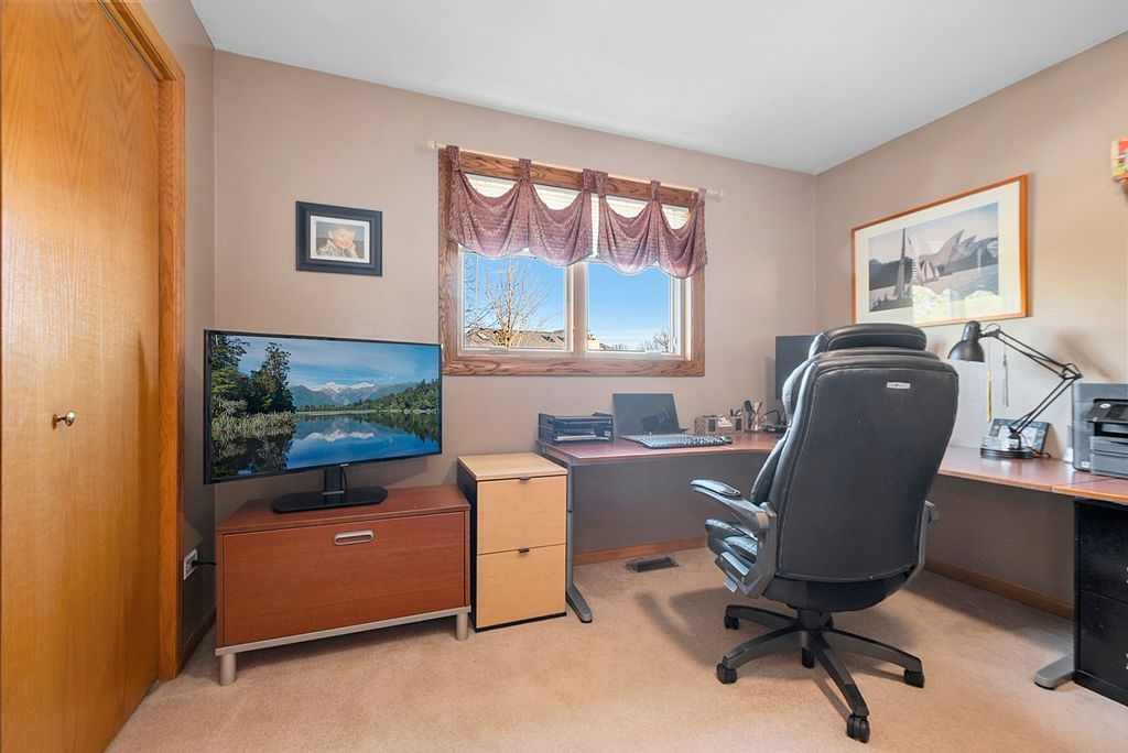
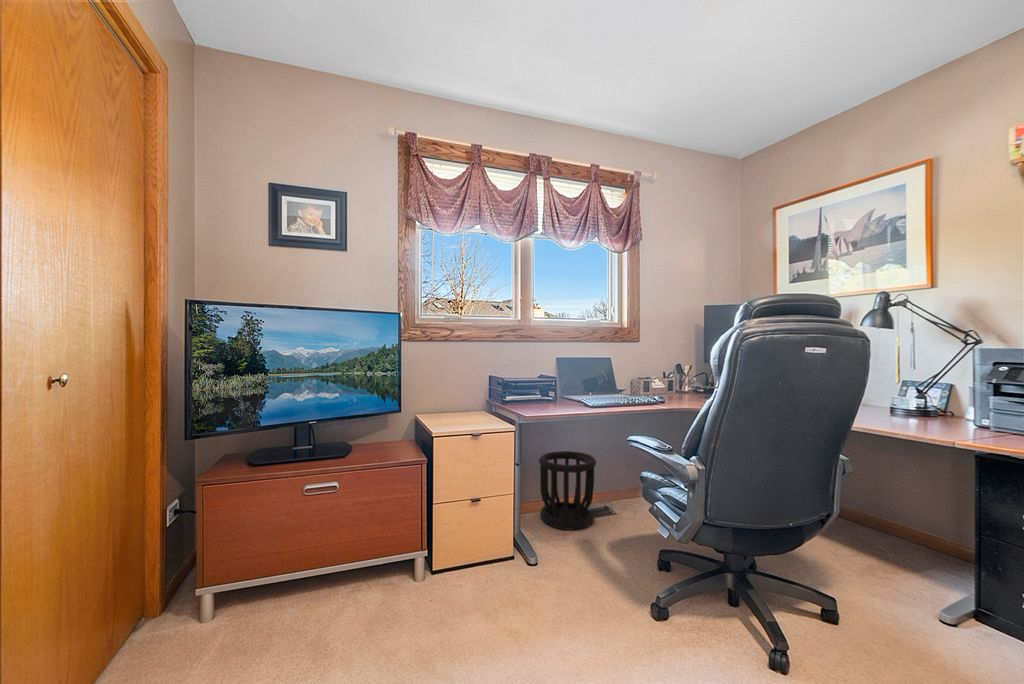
+ wastebasket (567, 488)
